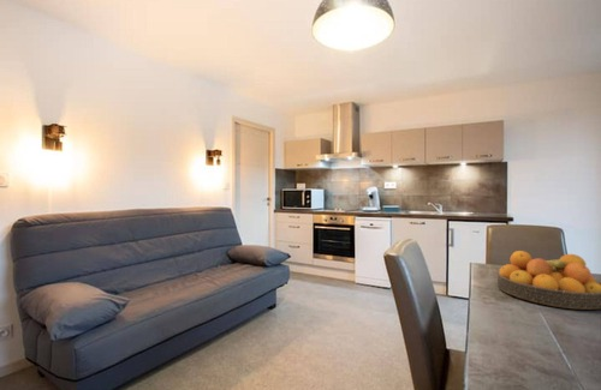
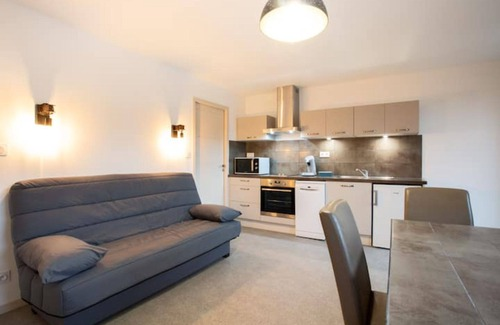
- fruit bowl (549, 274)
